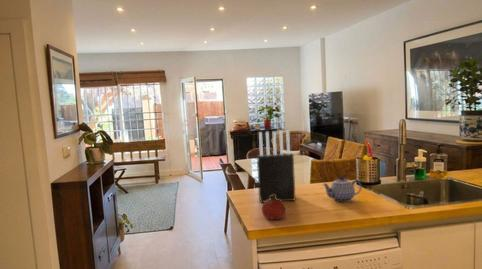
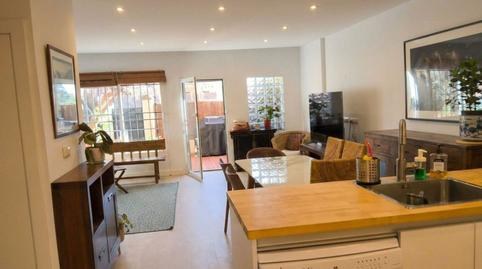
- teapot (342, 188)
- knife block (274, 164)
- fruit (273, 205)
